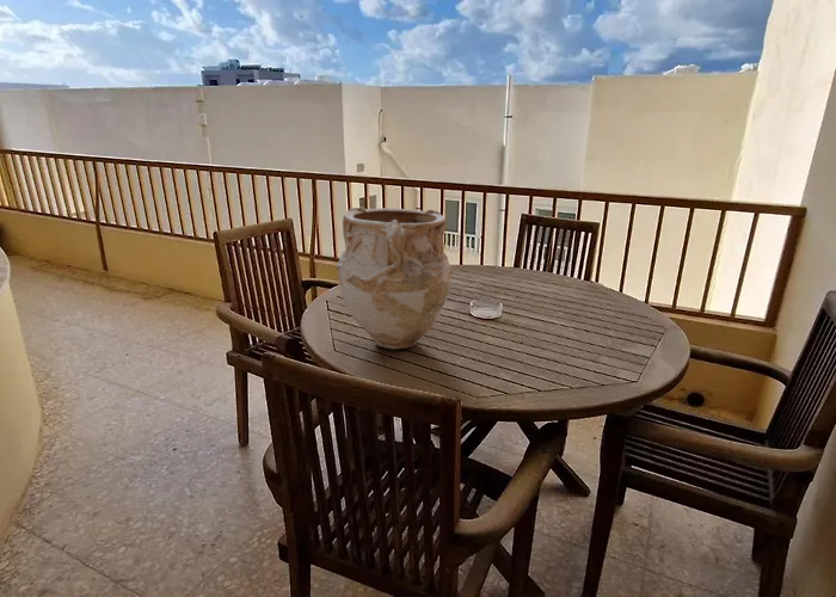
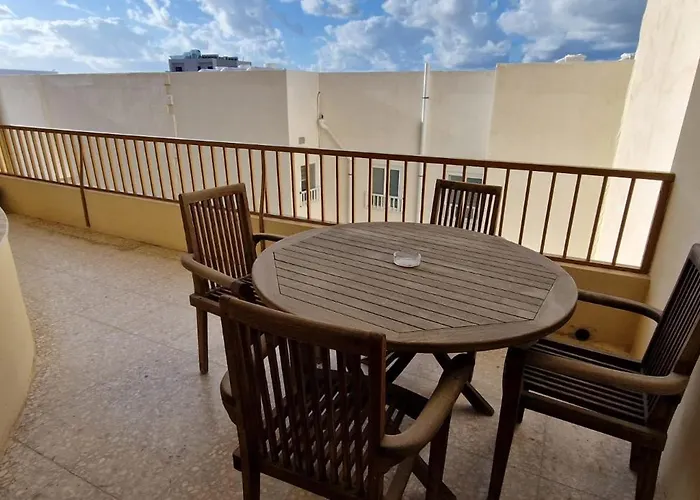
- vase (389, 277)
